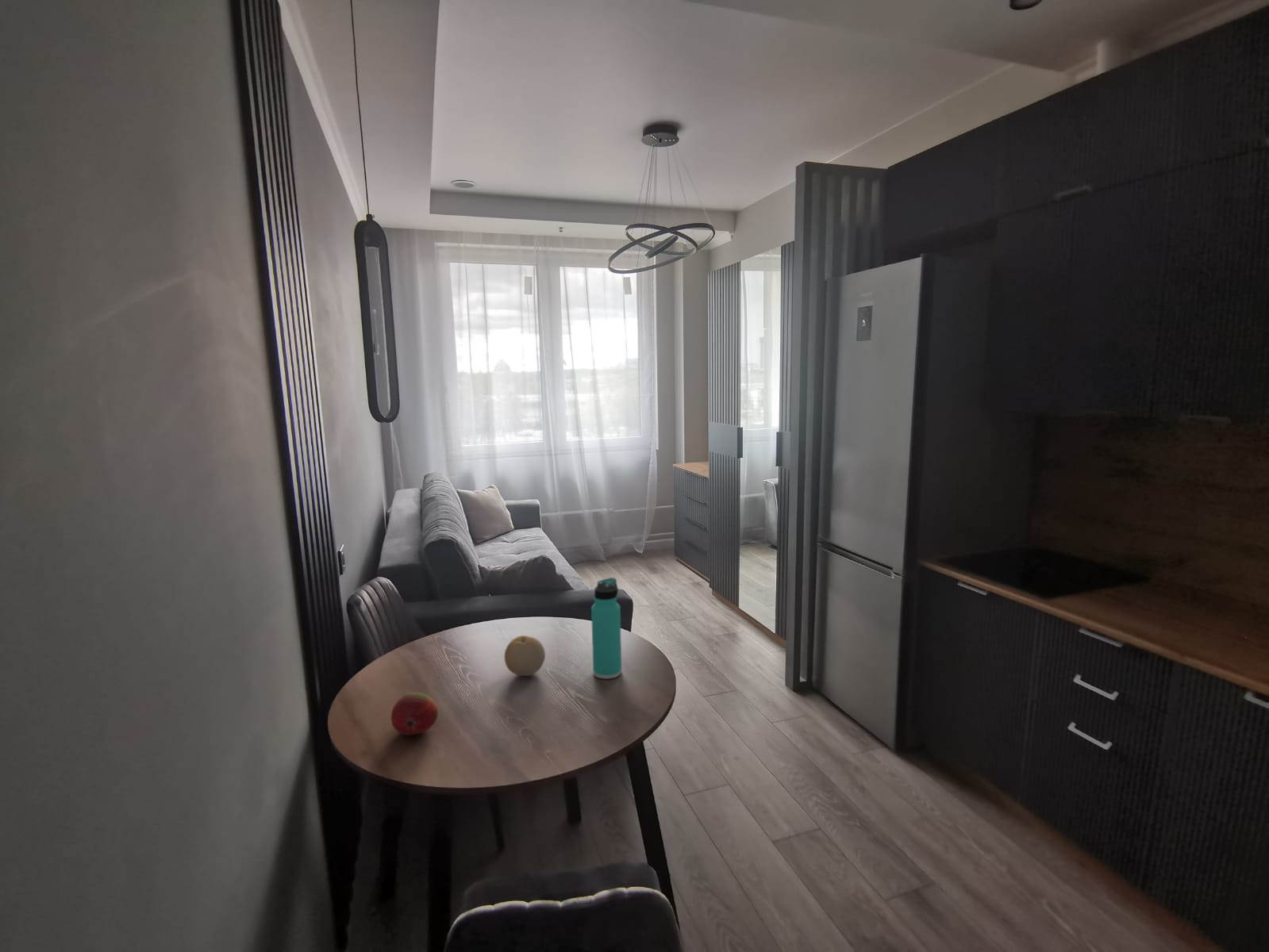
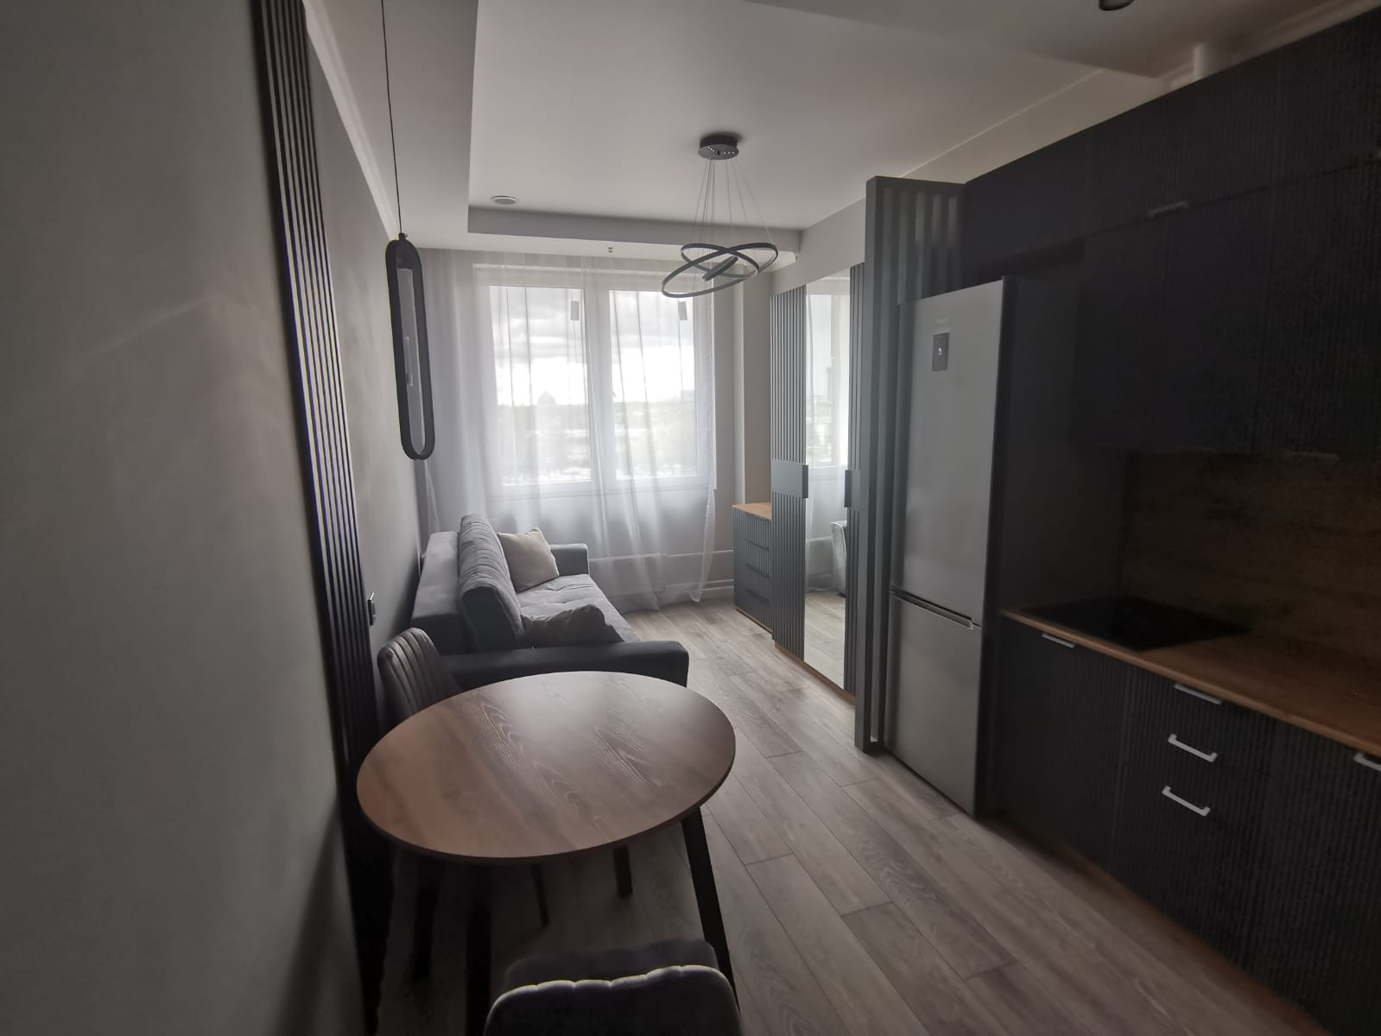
- thermos bottle (606, 627)
- fruit (525, 656)
- fruit (413, 712)
